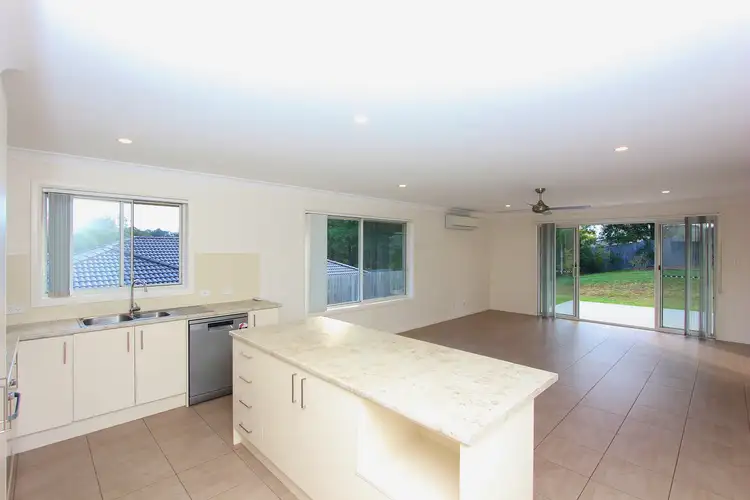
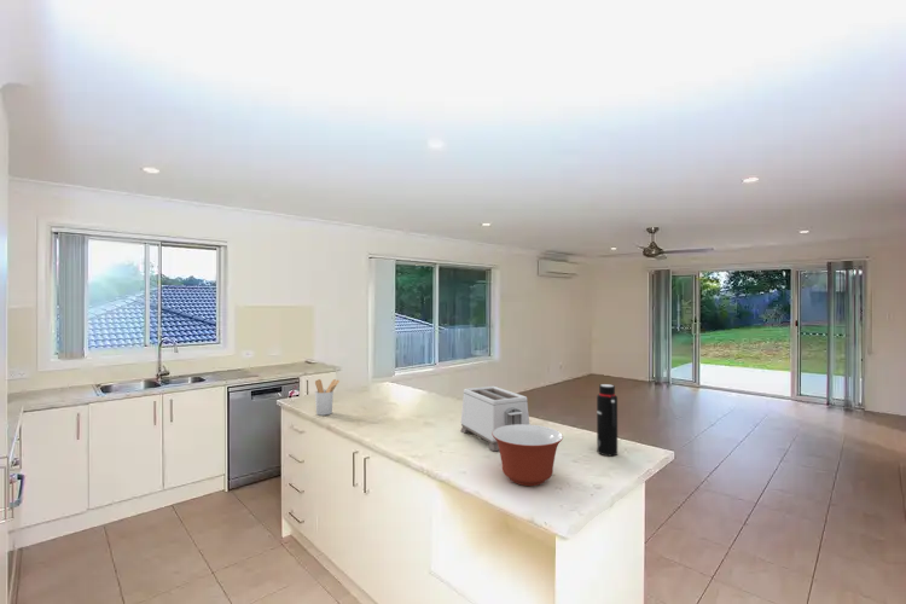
+ water bottle (608, 419)
+ utensil holder (327, 395)
+ mixing bowl (527, 455)
+ toaster (495, 416)
